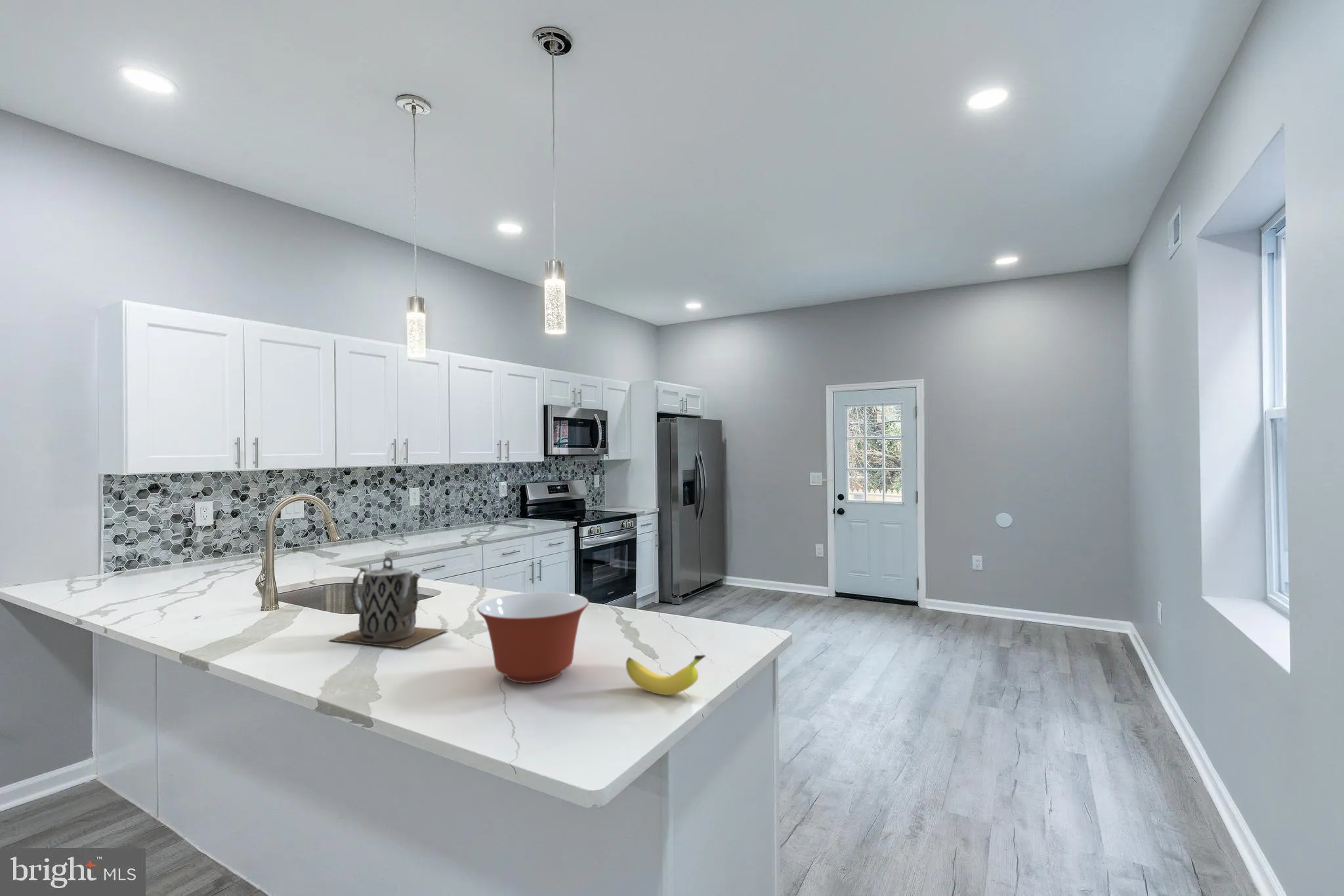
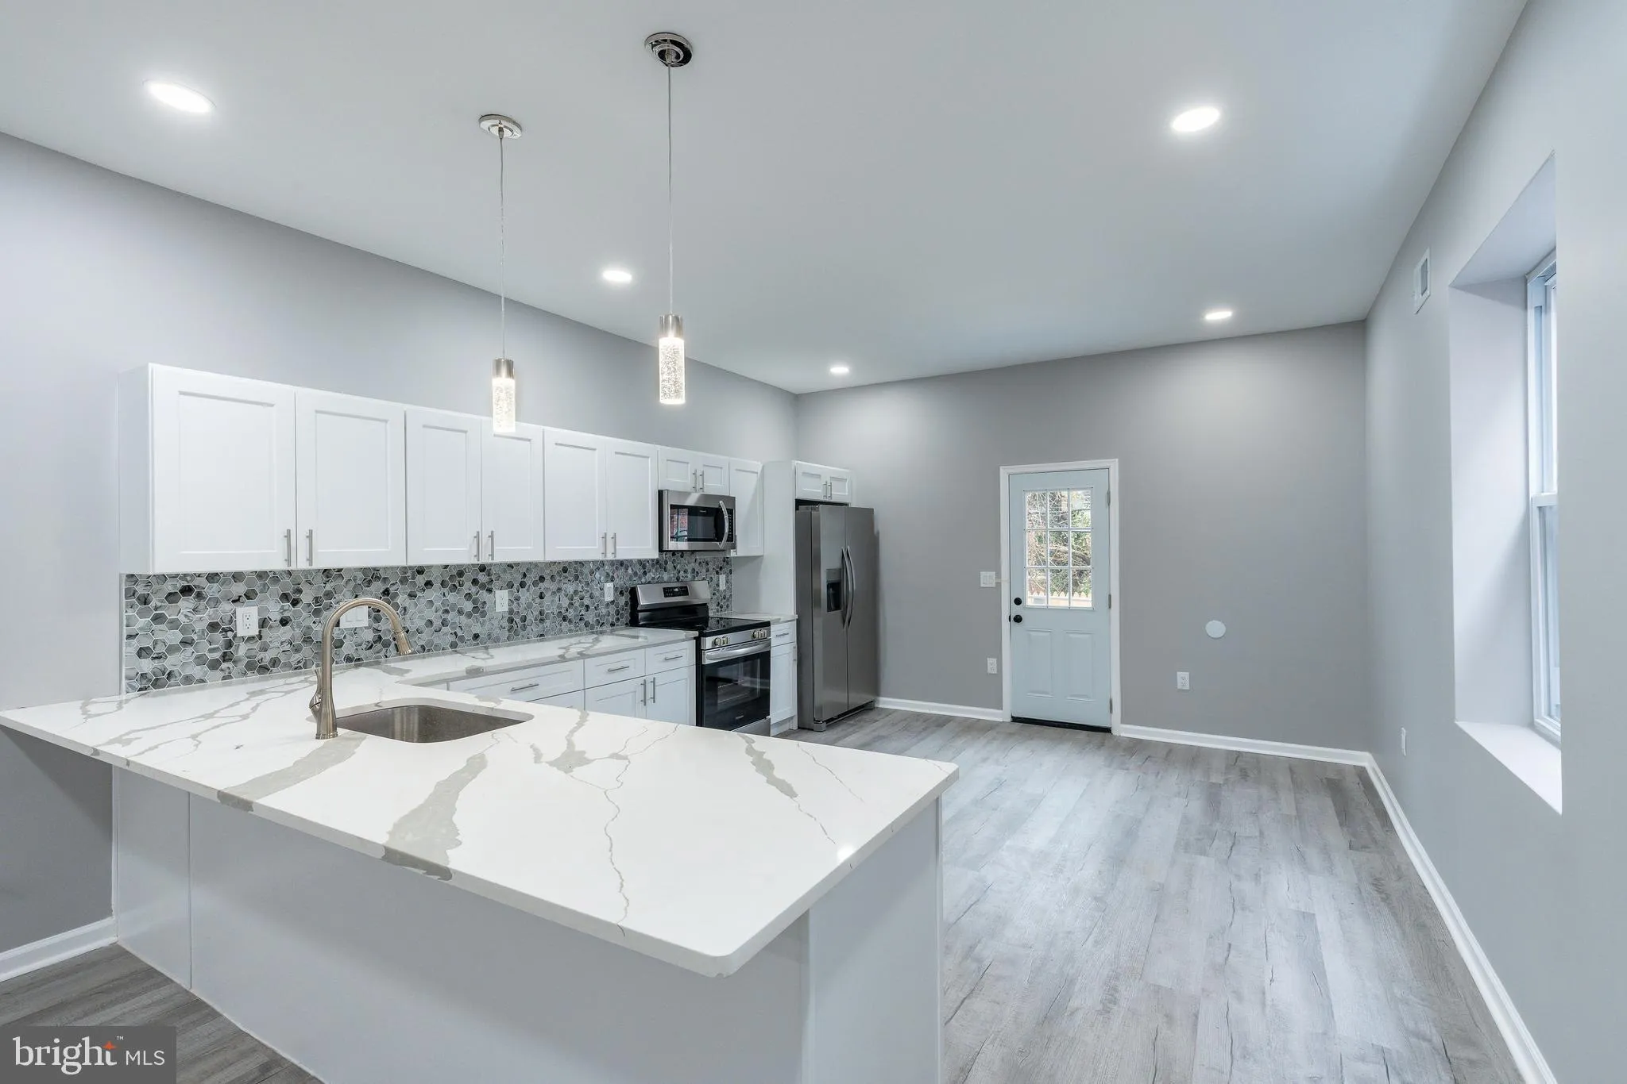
- mixing bowl (534, 638)
- teapot (390, 596)
- banana (665, 676)
